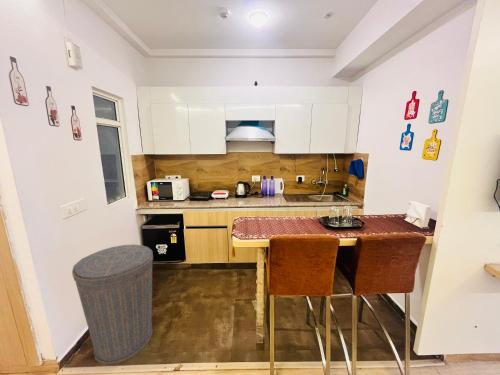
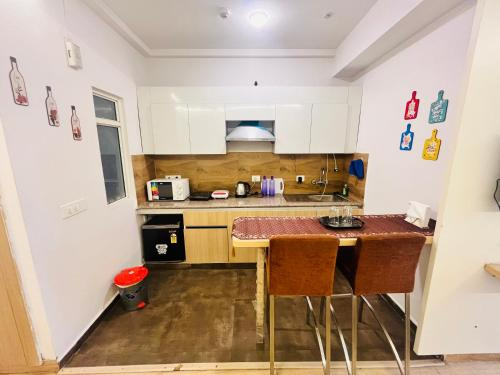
- trash can (120, 300)
